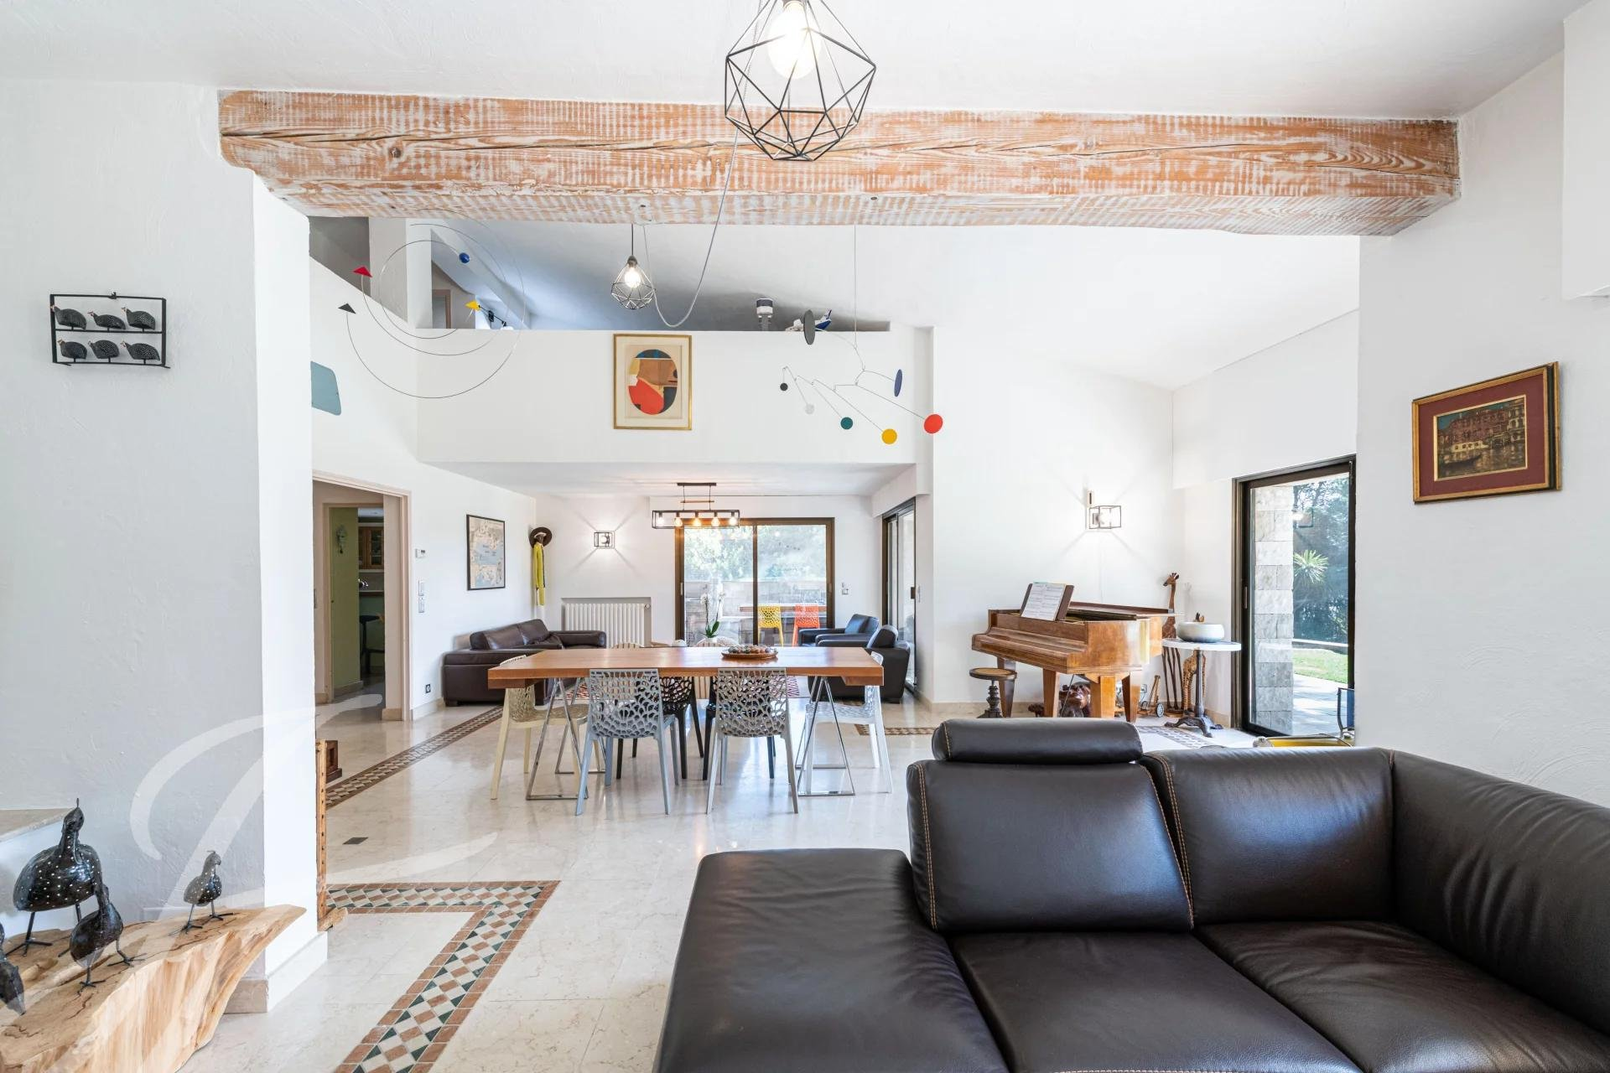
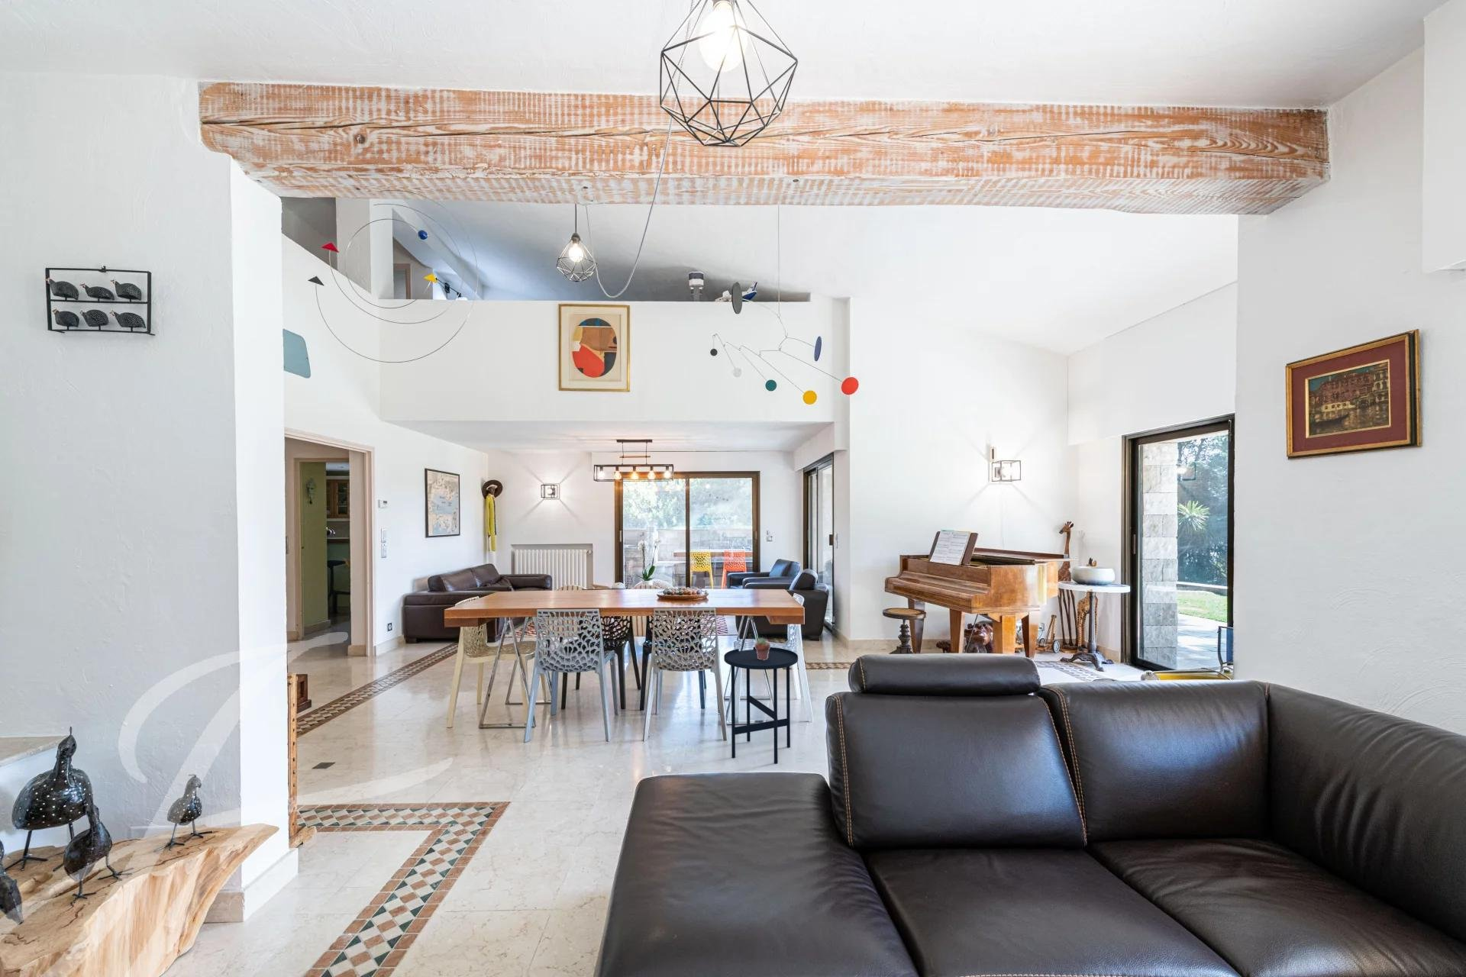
+ side table (761, 703)
+ potted succulent (762, 648)
